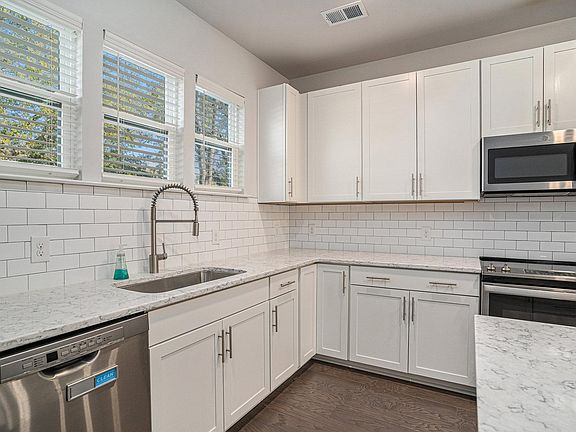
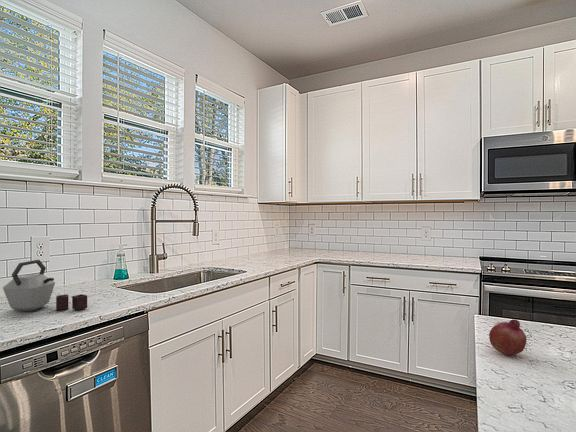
+ fruit (507, 335)
+ kettle (49, 285)
